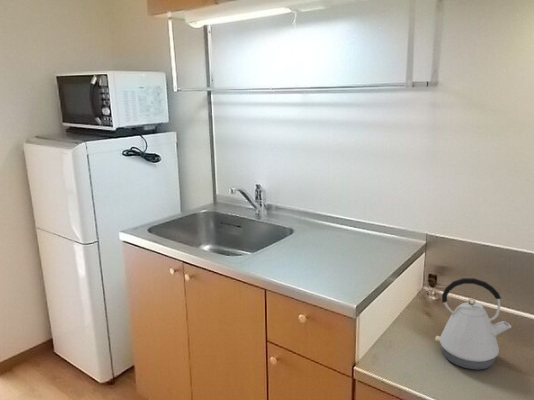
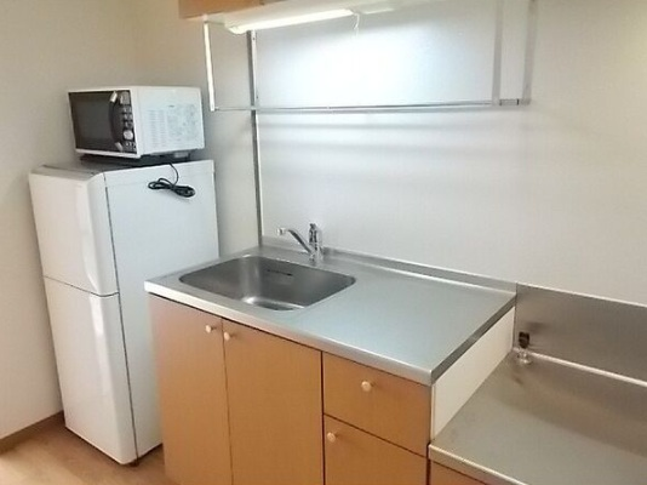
- kettle (472, 319)
